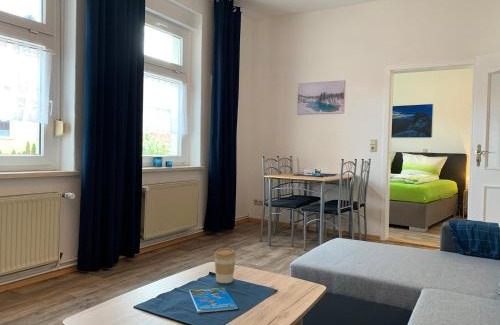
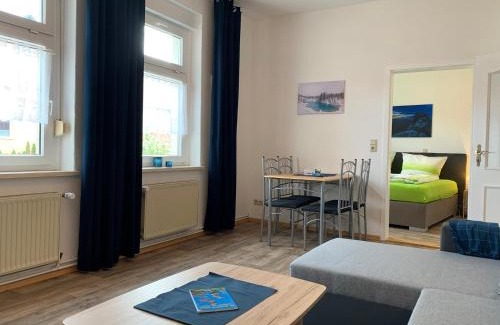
- coffee cup (224, 265)
